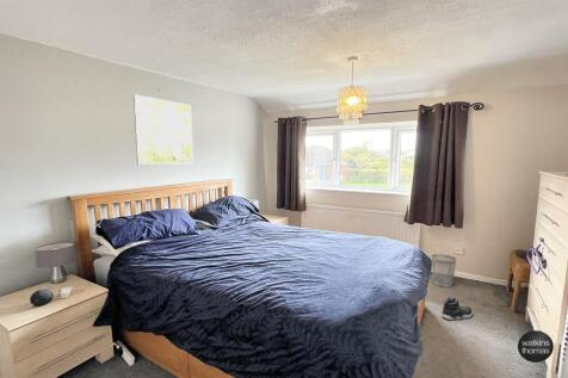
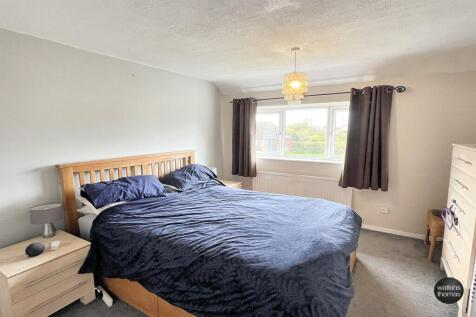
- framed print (166, 132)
- wastebasket (443, 269)
- sneaker (457, 306)
